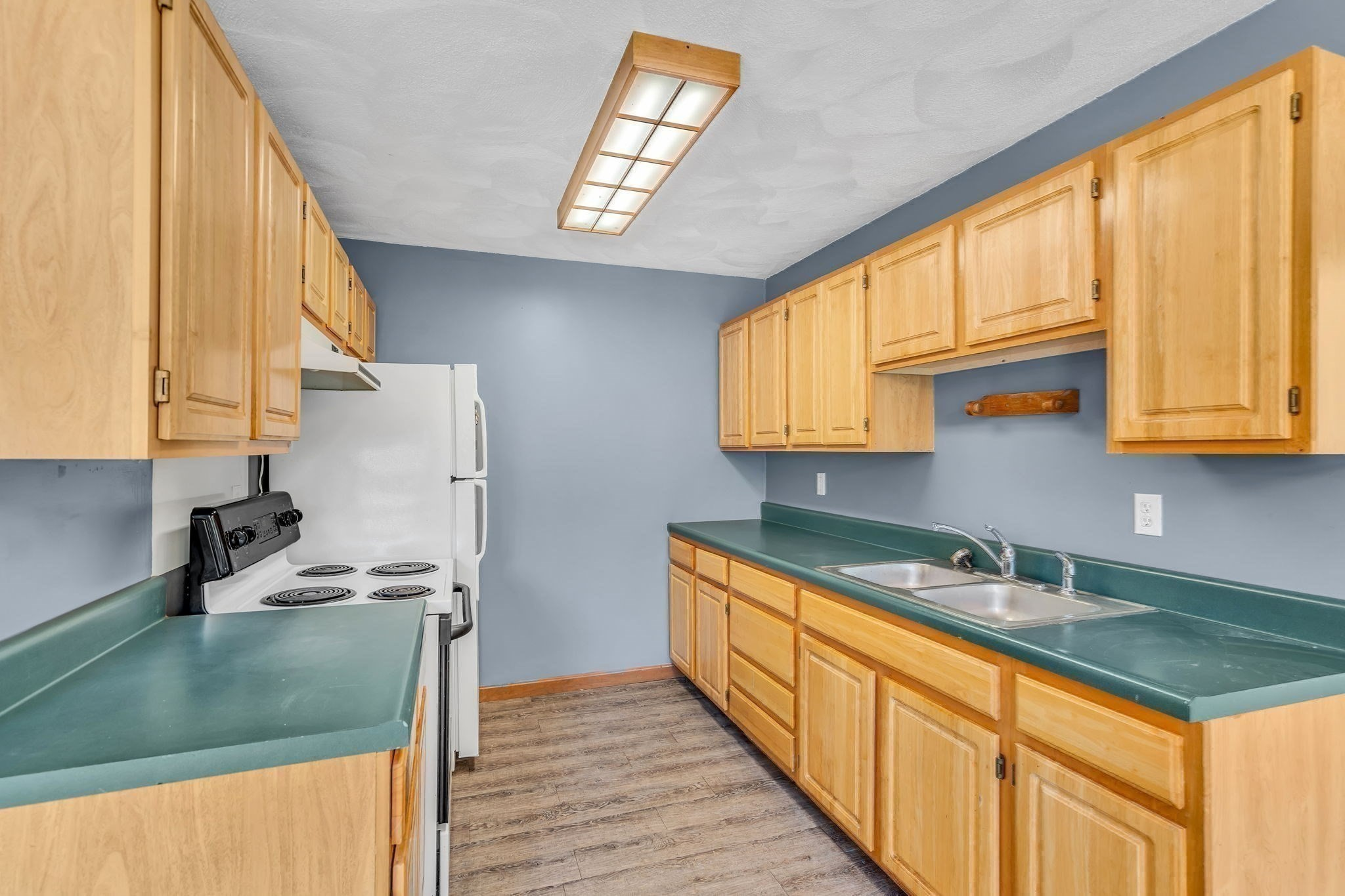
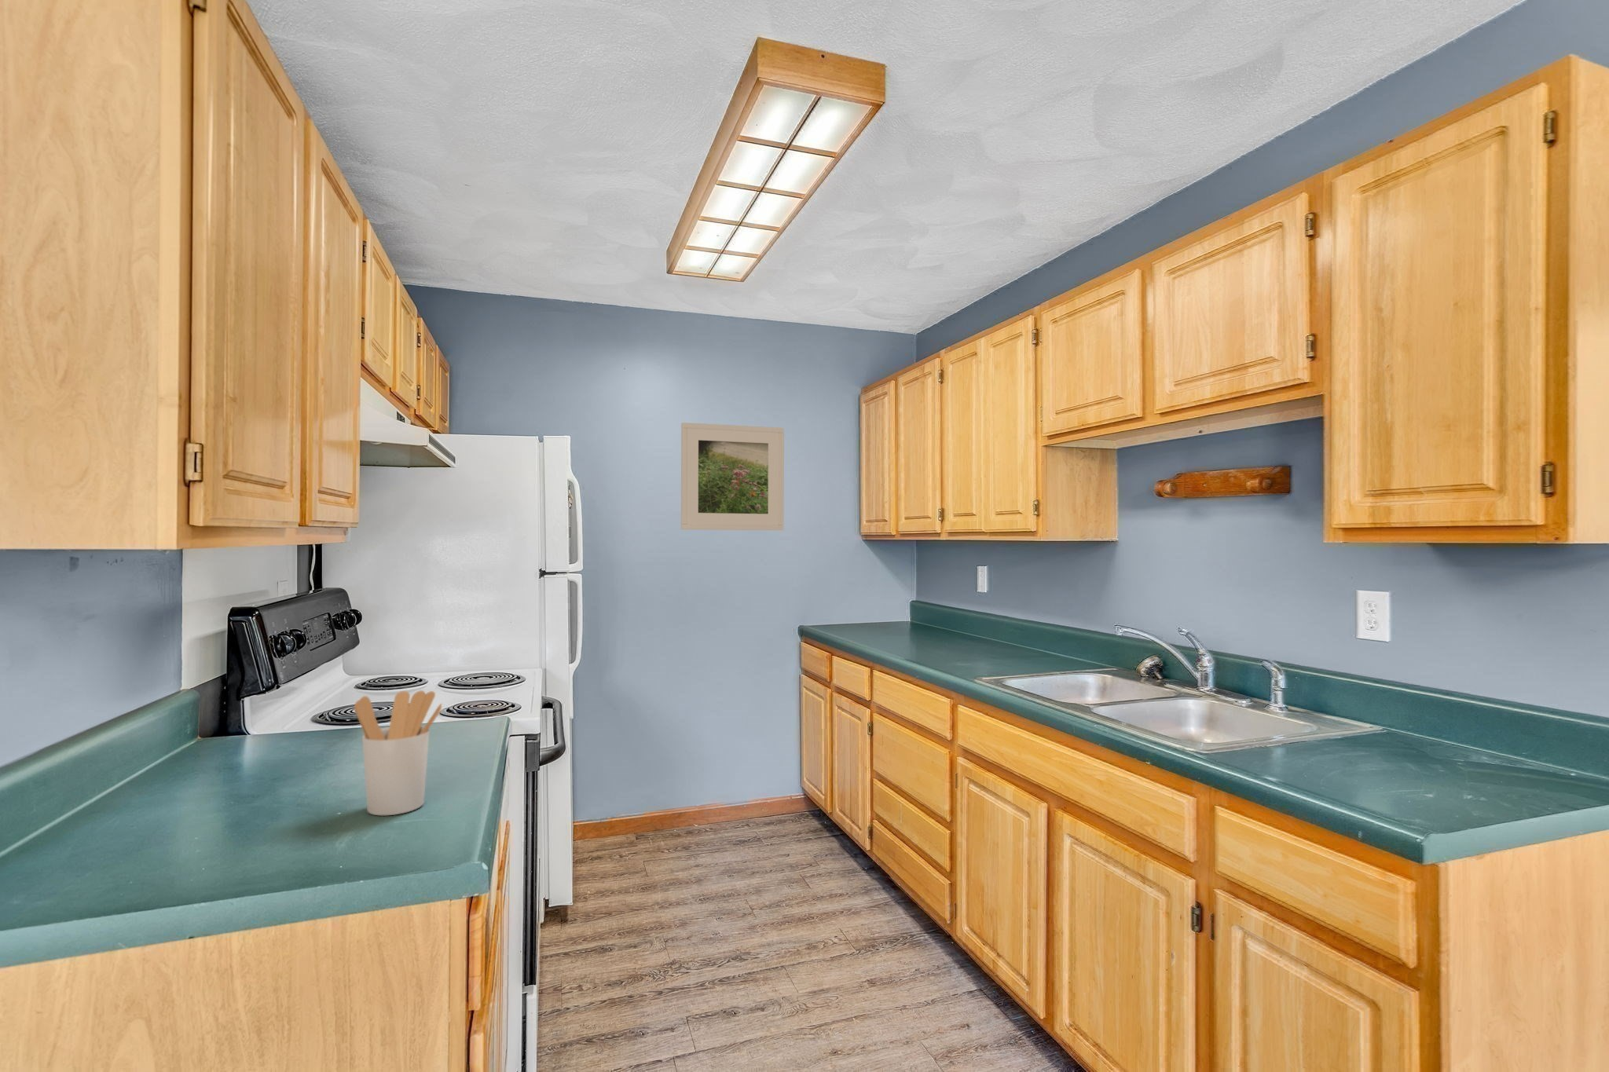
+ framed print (733, 477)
+ utensil holder (402, 747)
